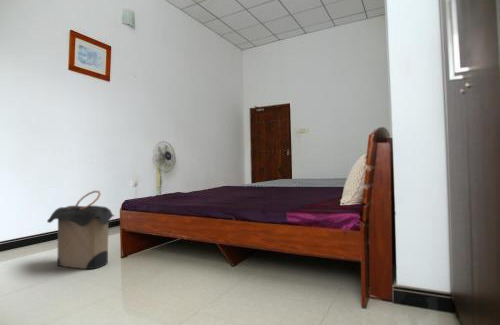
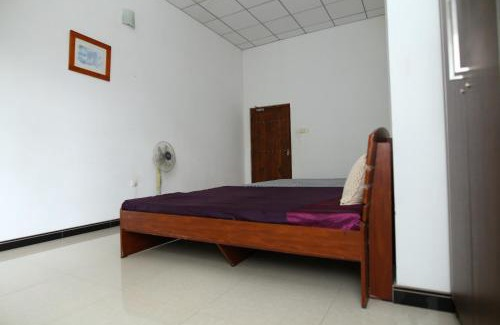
- laundry hamper (80, 227)
